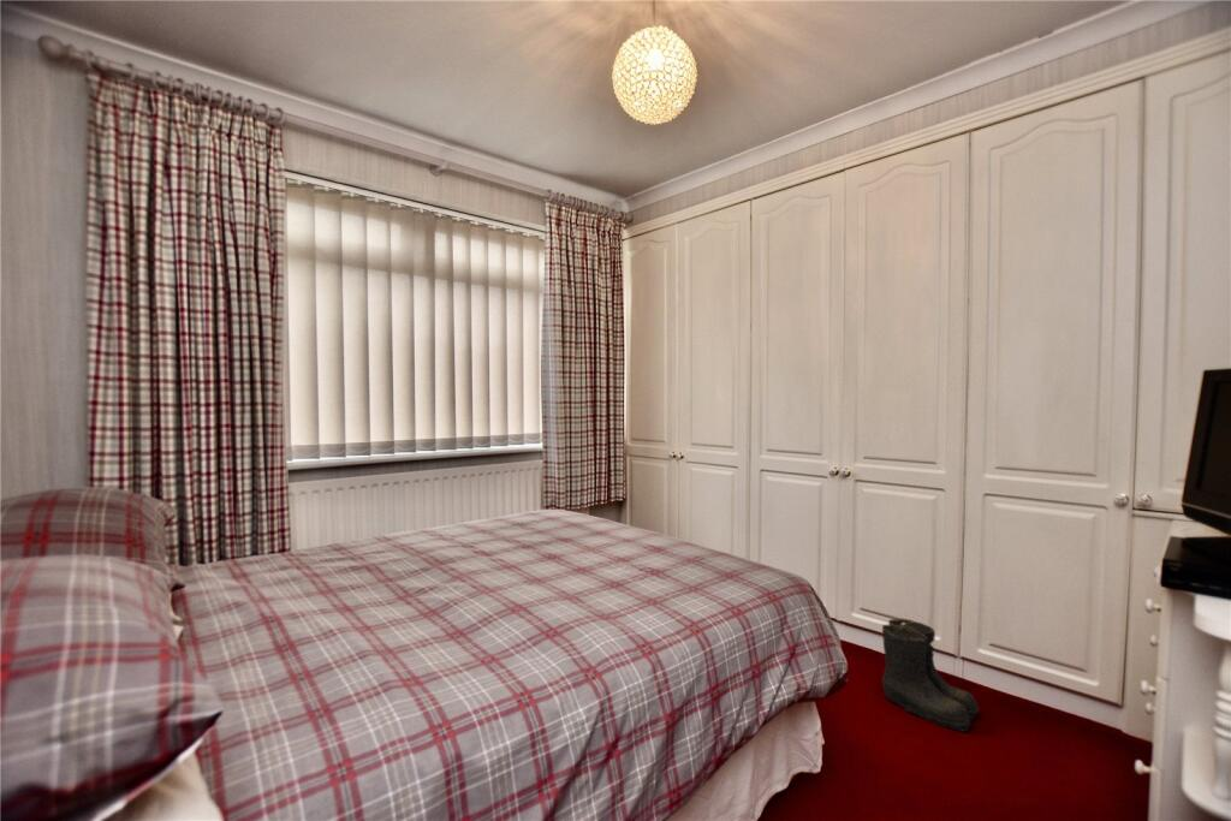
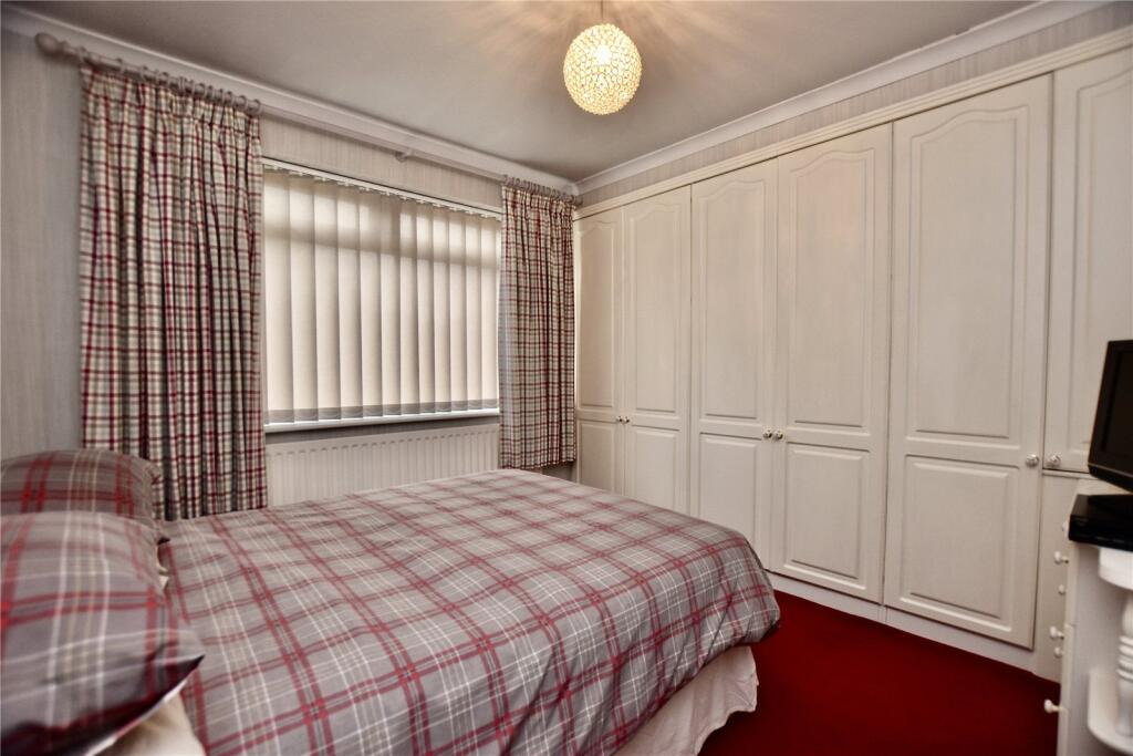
- boots (928, 670)
